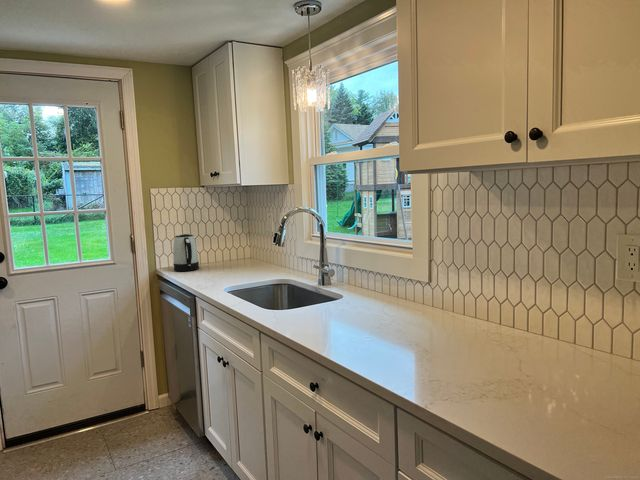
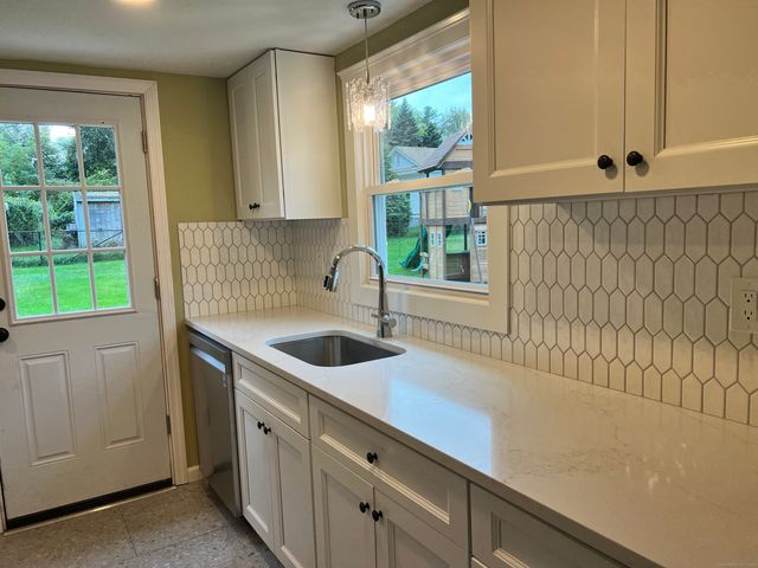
- kettle (186, 252)
